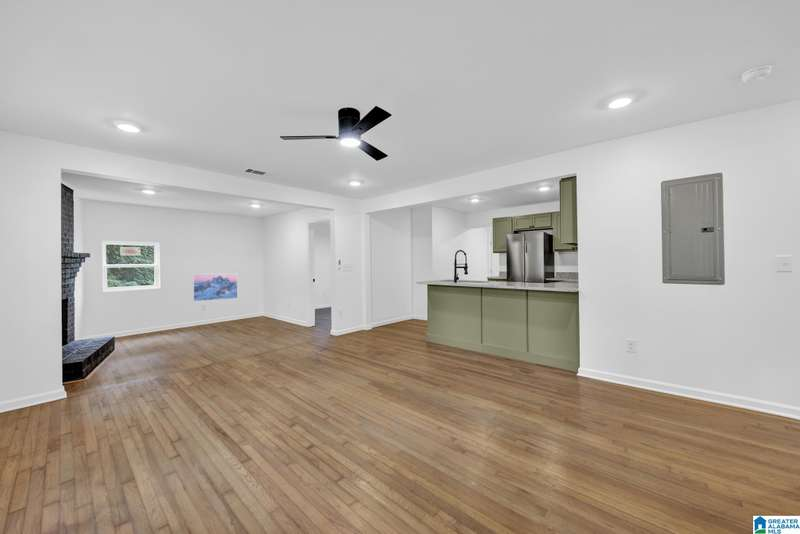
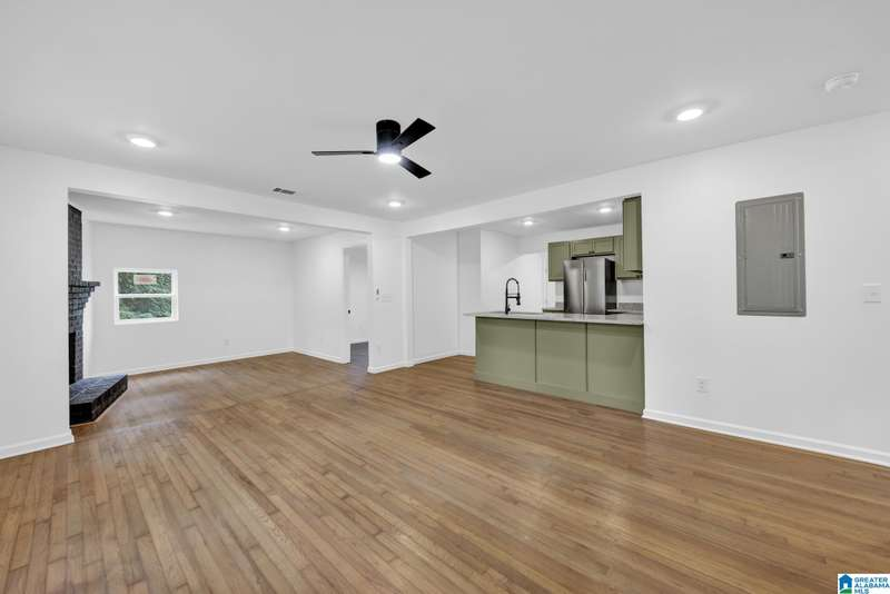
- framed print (216, 286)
